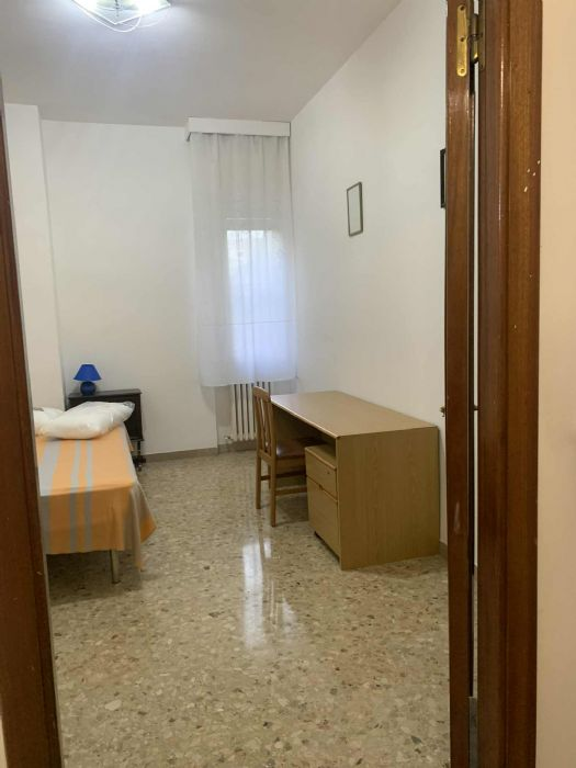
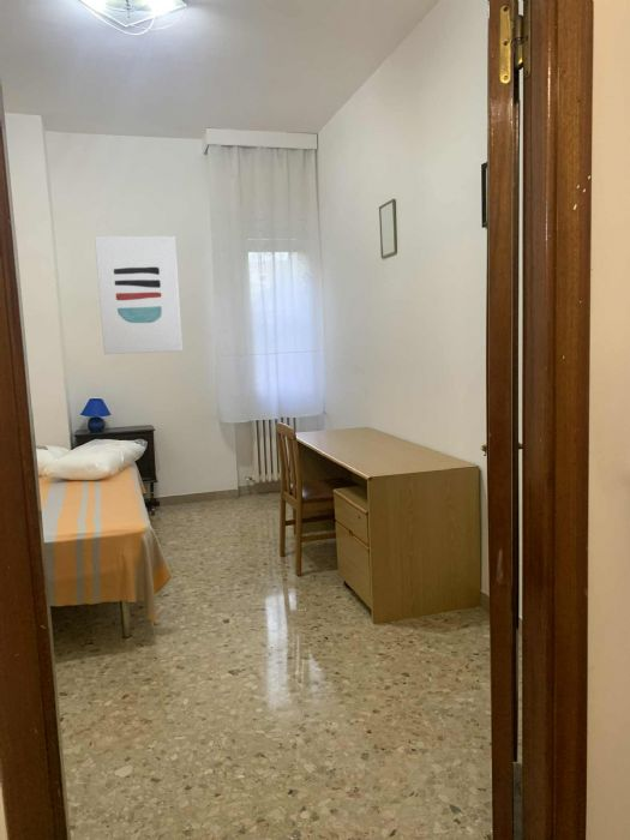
+ wall art (139, 294)
